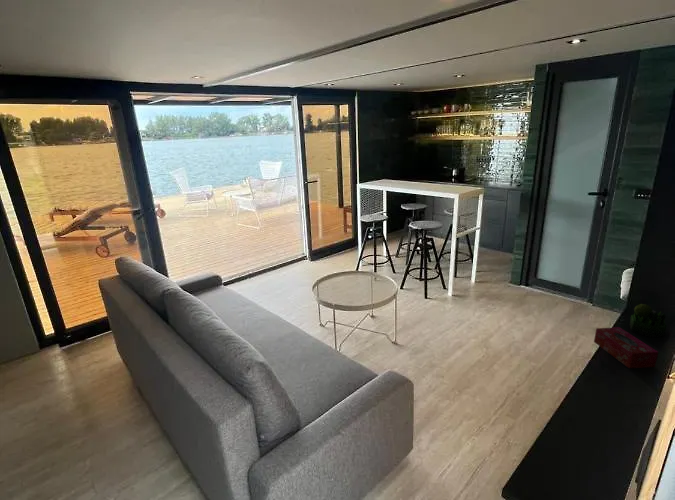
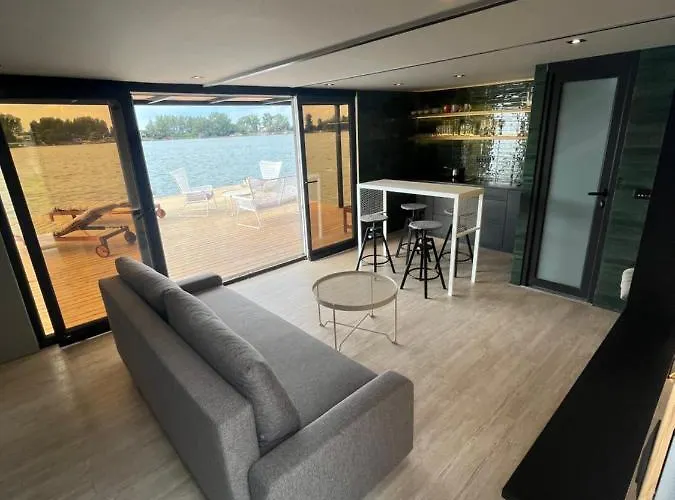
- tissue box (623, 346)
- plant (648, 317)
